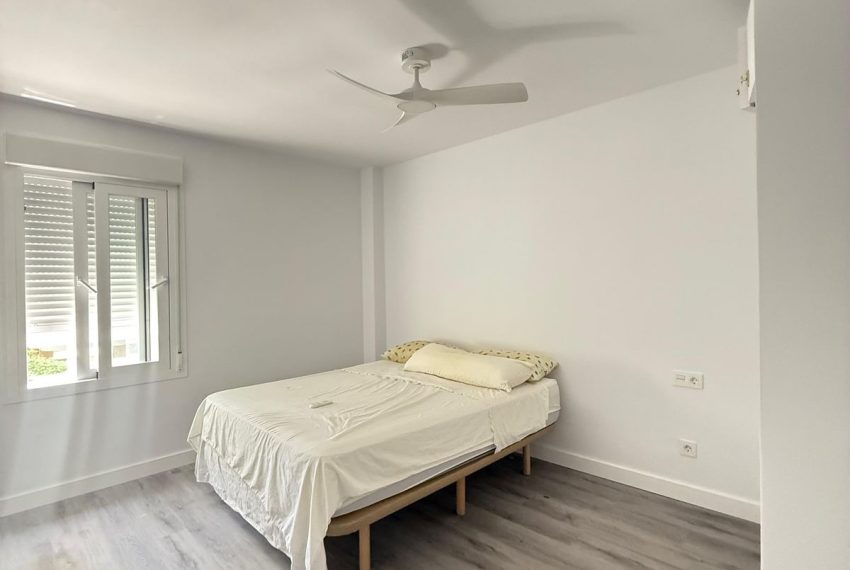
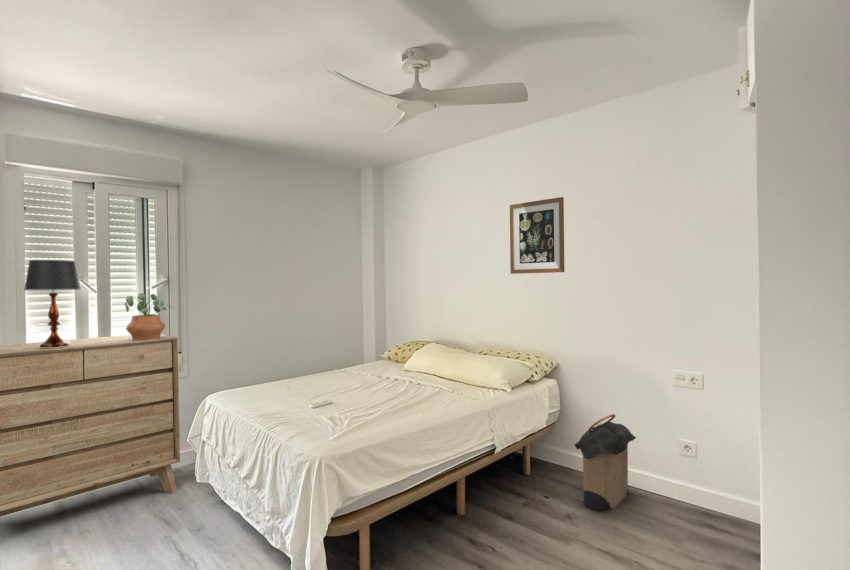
+ potted plant (150, 315)
+ dresser (79, 425)
+ wall art (535, 237)
+ table lamp (53, 303)
+ laundry hamper (604, 453)
